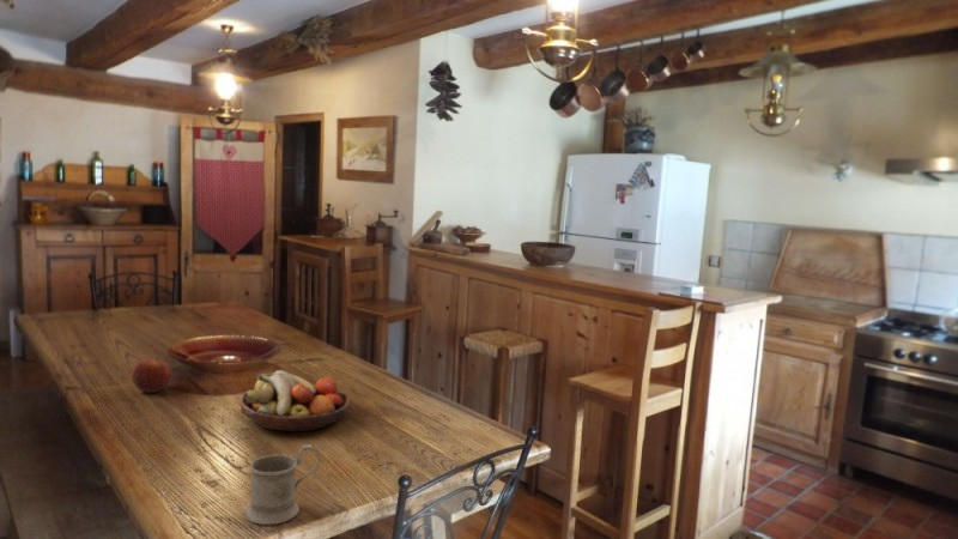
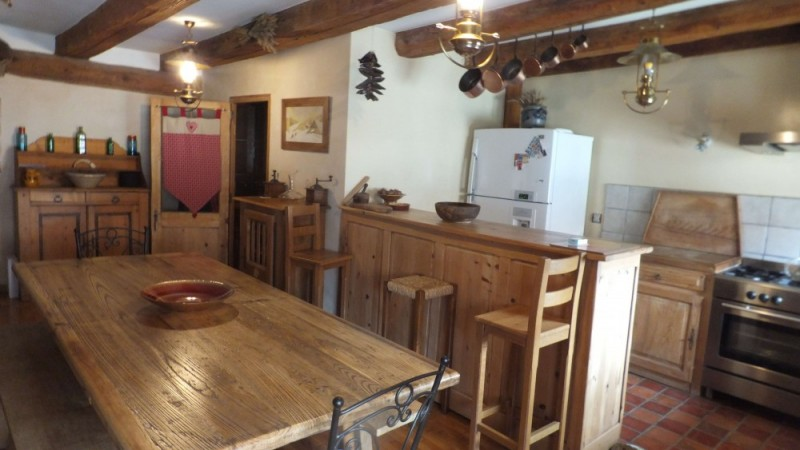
- mug (285, 479)
- apple (151, 374)
- fruit bowl (296, 395)
